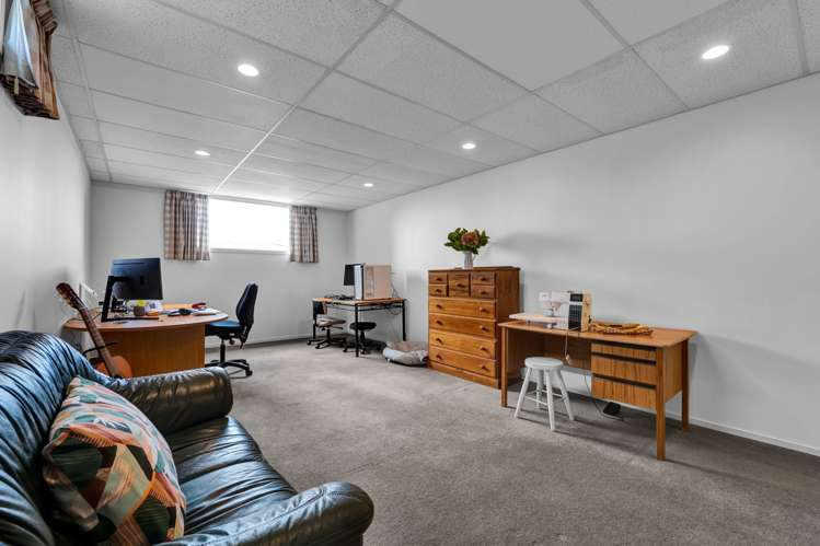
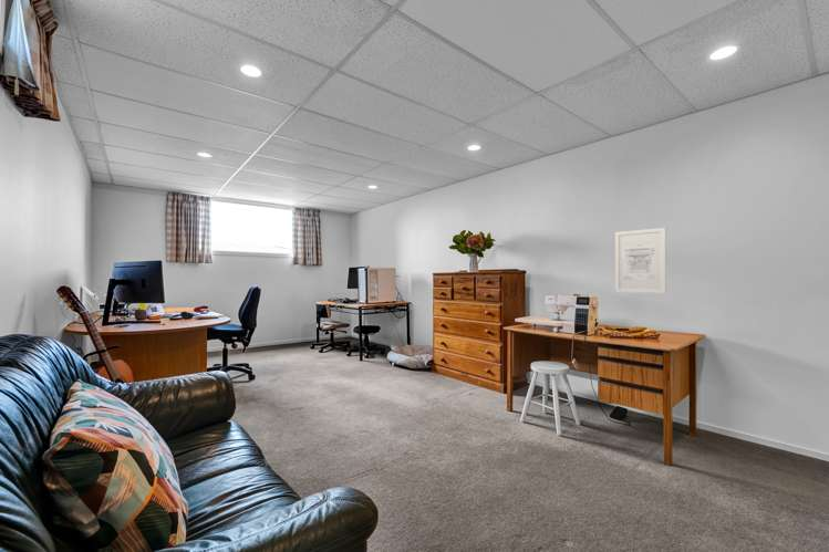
+ wall art (639, 261)
